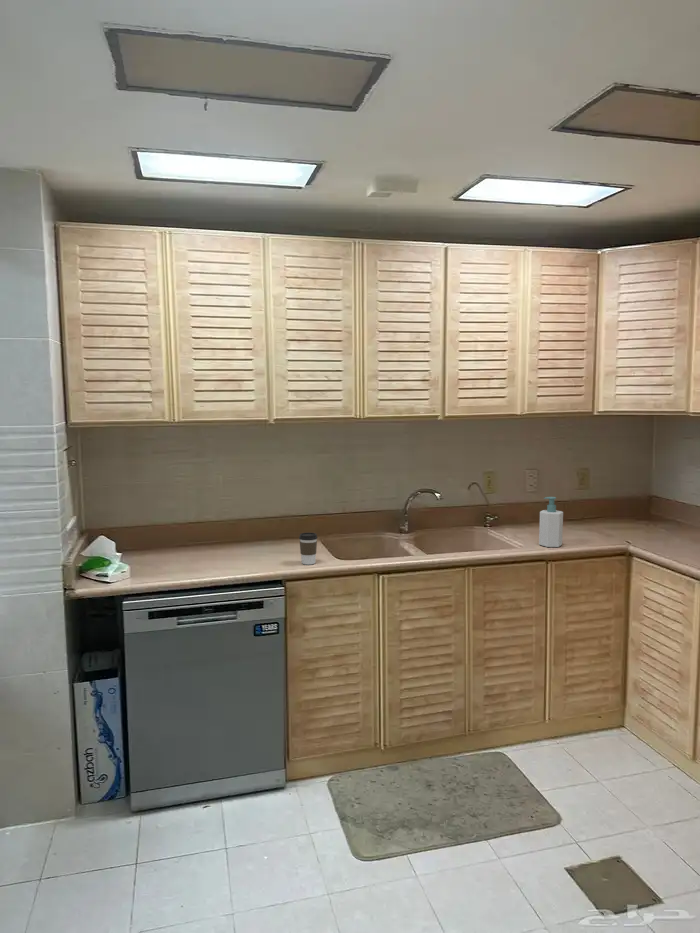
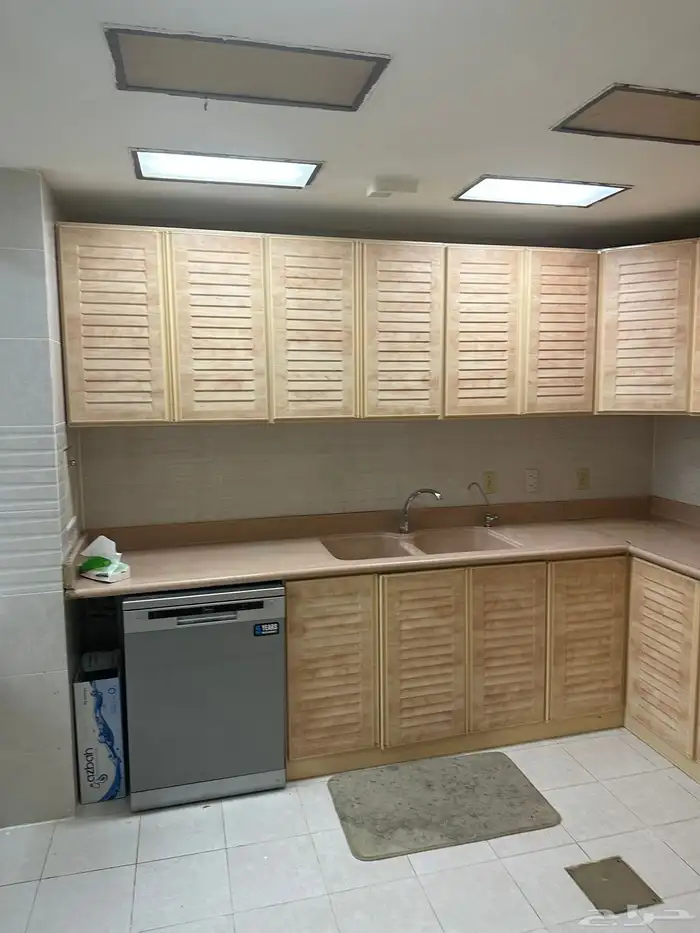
- soap bottle (551, 521)
- coffee cup (308, 548)
